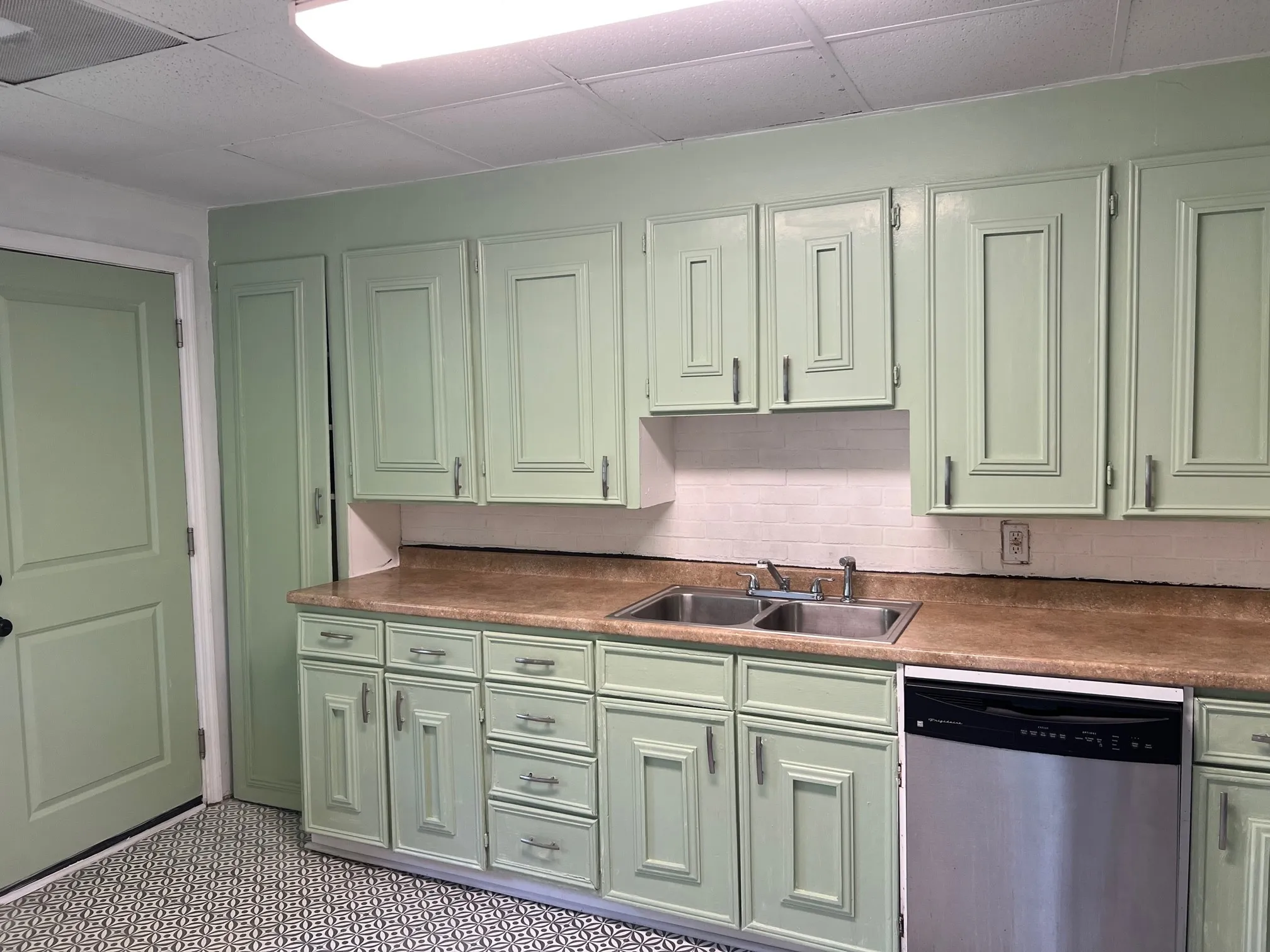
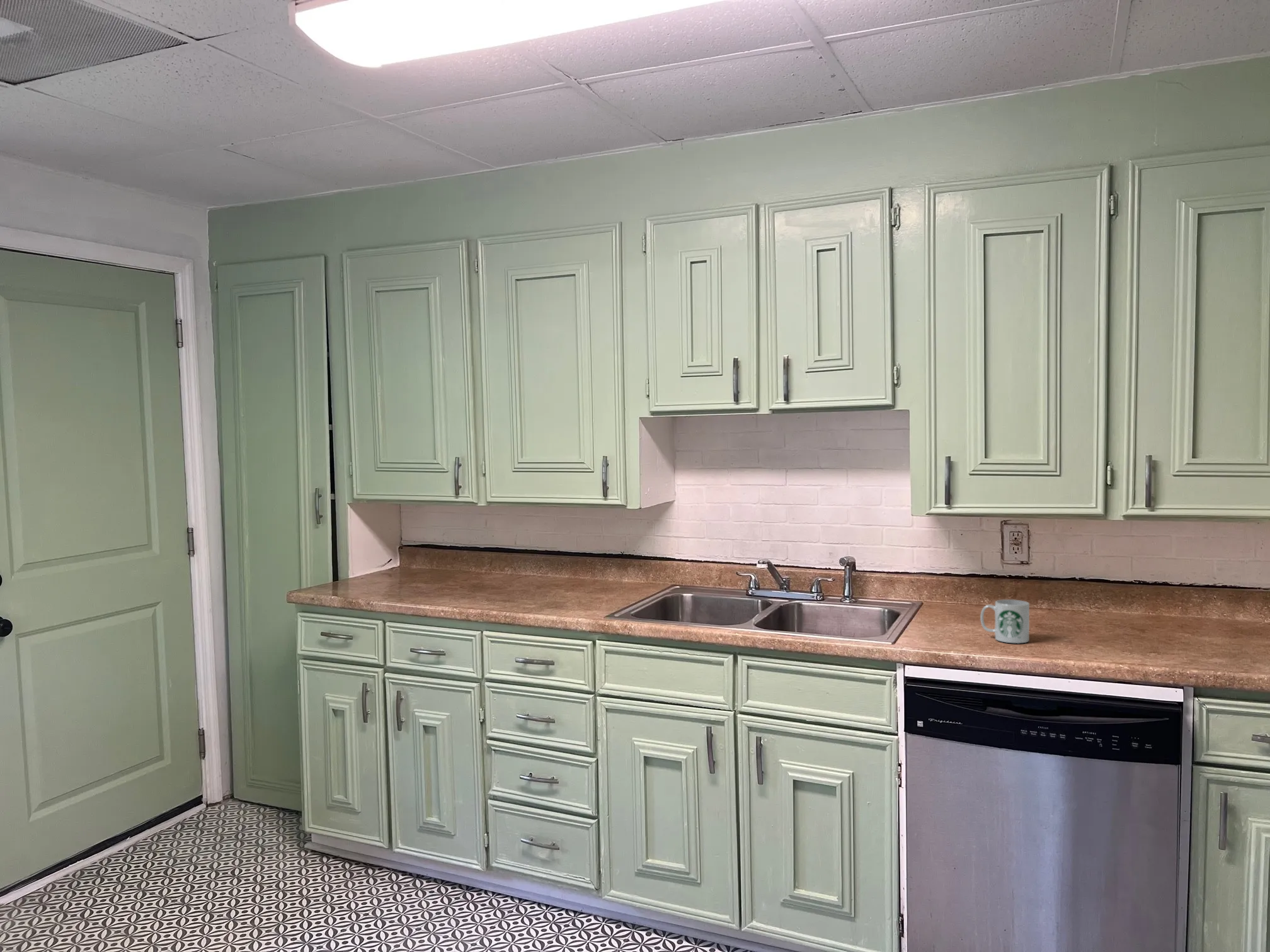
+ mug (1004, 620)
